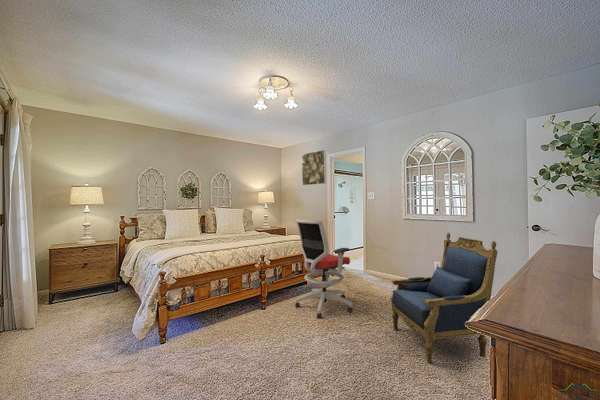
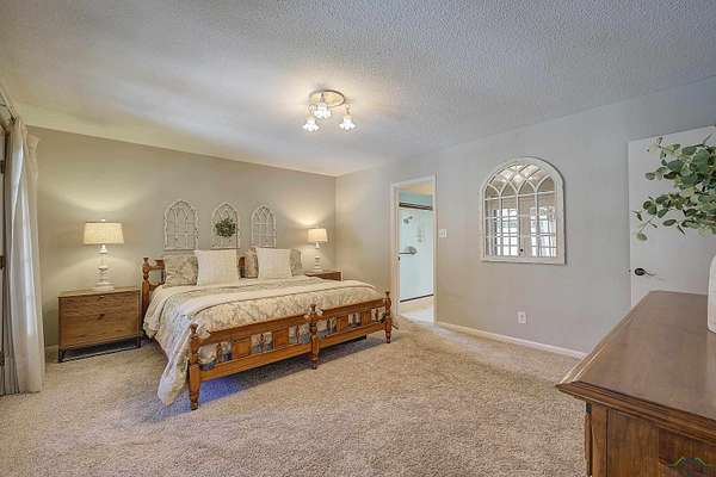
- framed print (313, 168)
- armchair (439, 283)
- office chair (325, 261)
